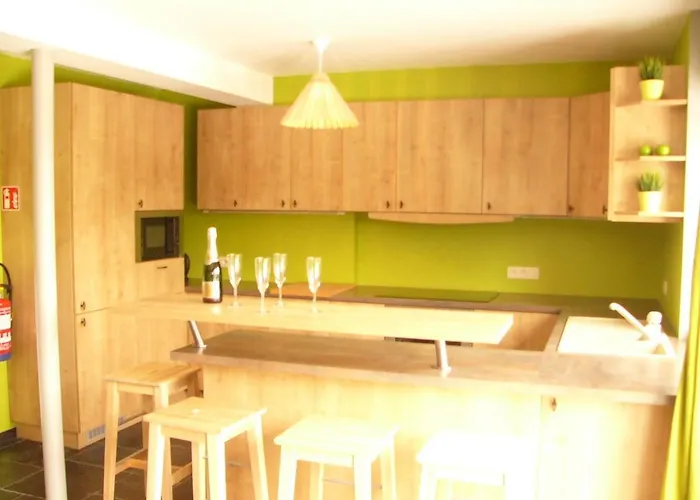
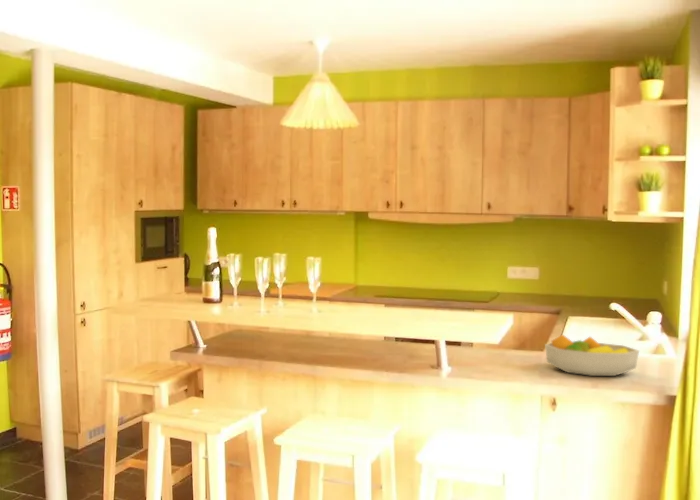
+ fruit bowl (590, 353)
